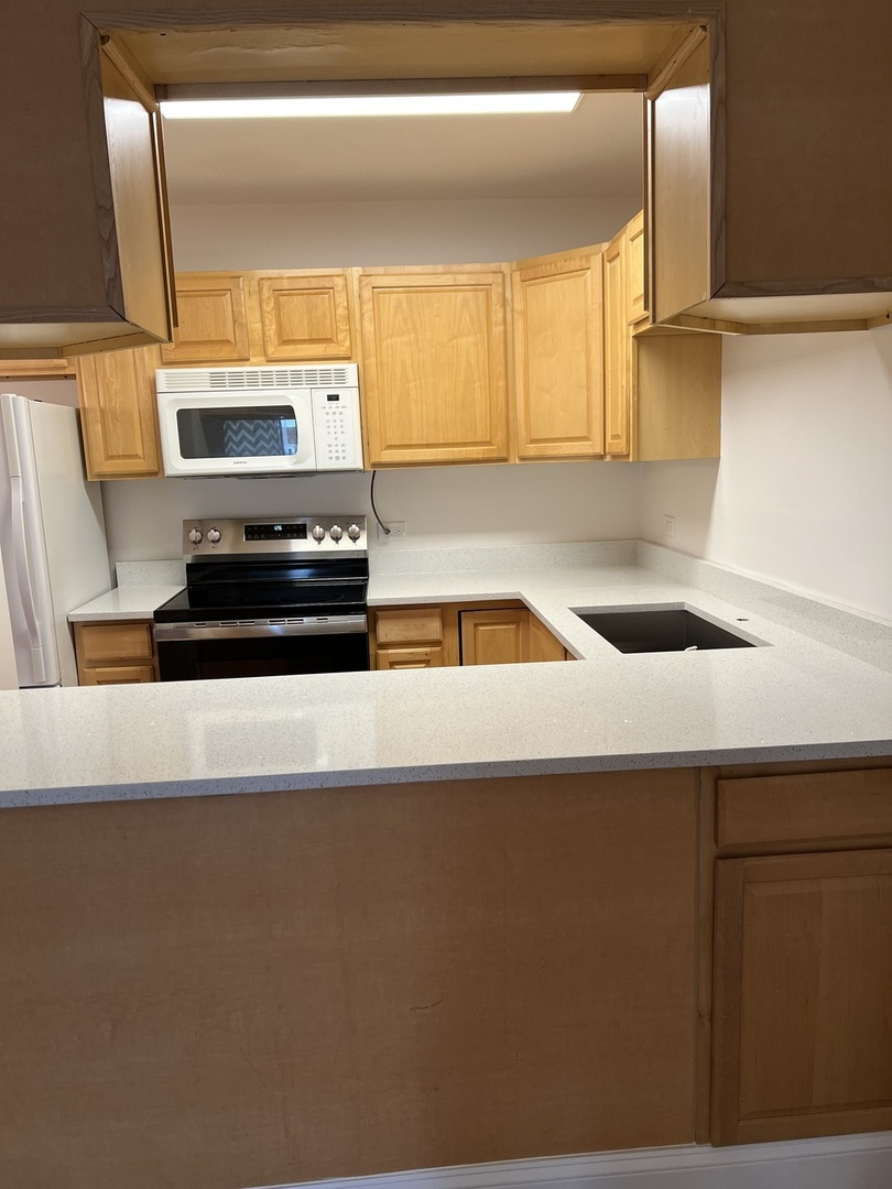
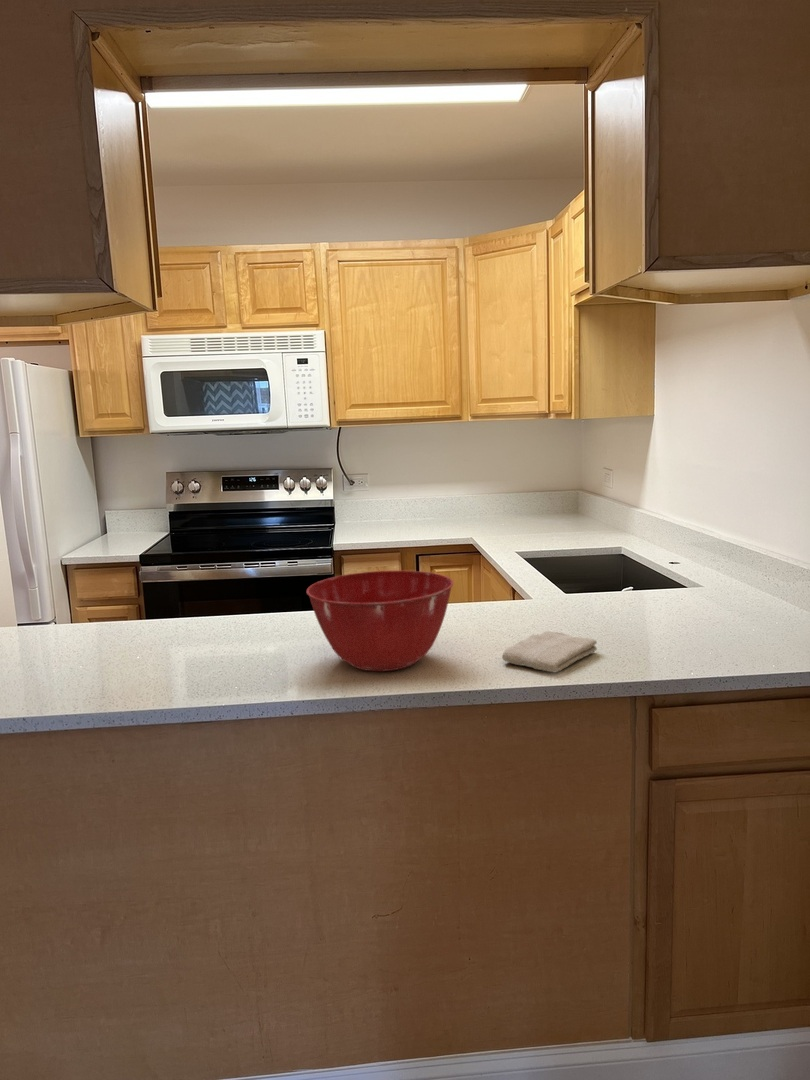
+ mixing bowl (381, 622)
+ washcloth (551, 649)
